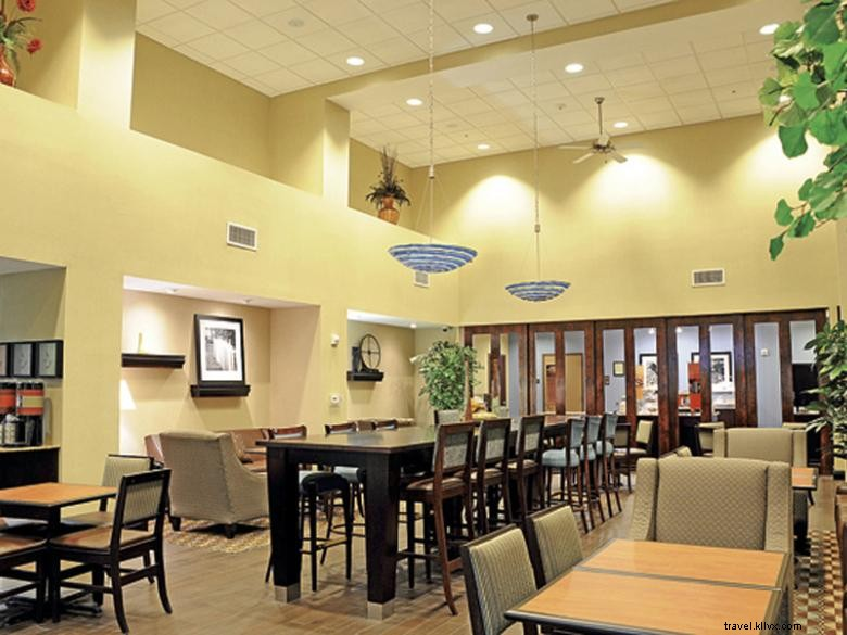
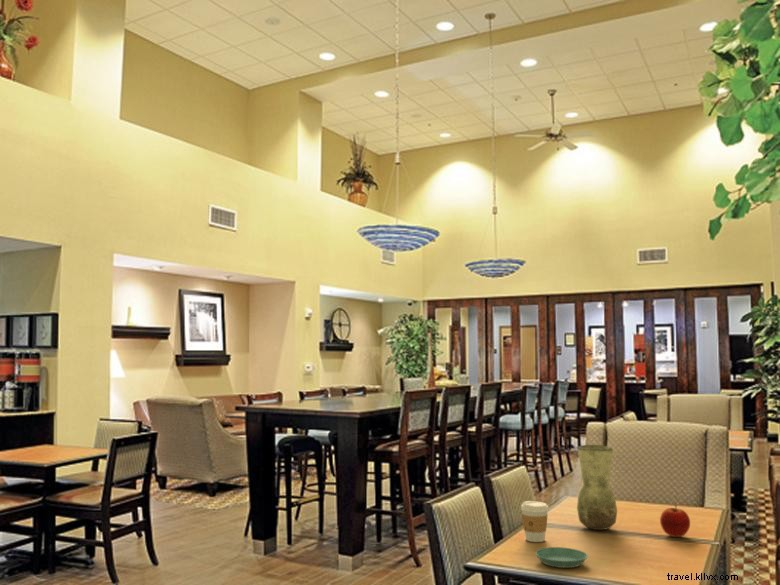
+ vase (596, 487)
+ coffee cup (535, 520)
+ apple (674, 520)
+ saucer (561, 558)
